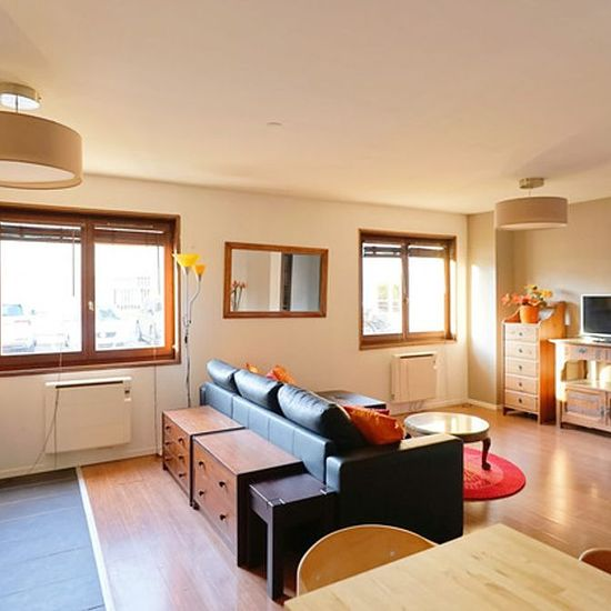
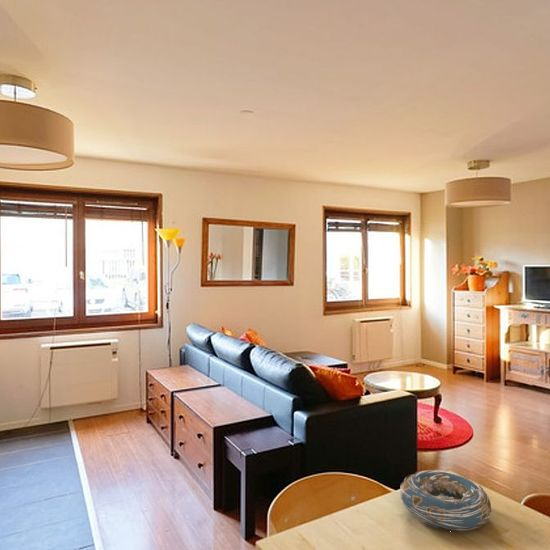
+ decorative bowl (443, 498)
